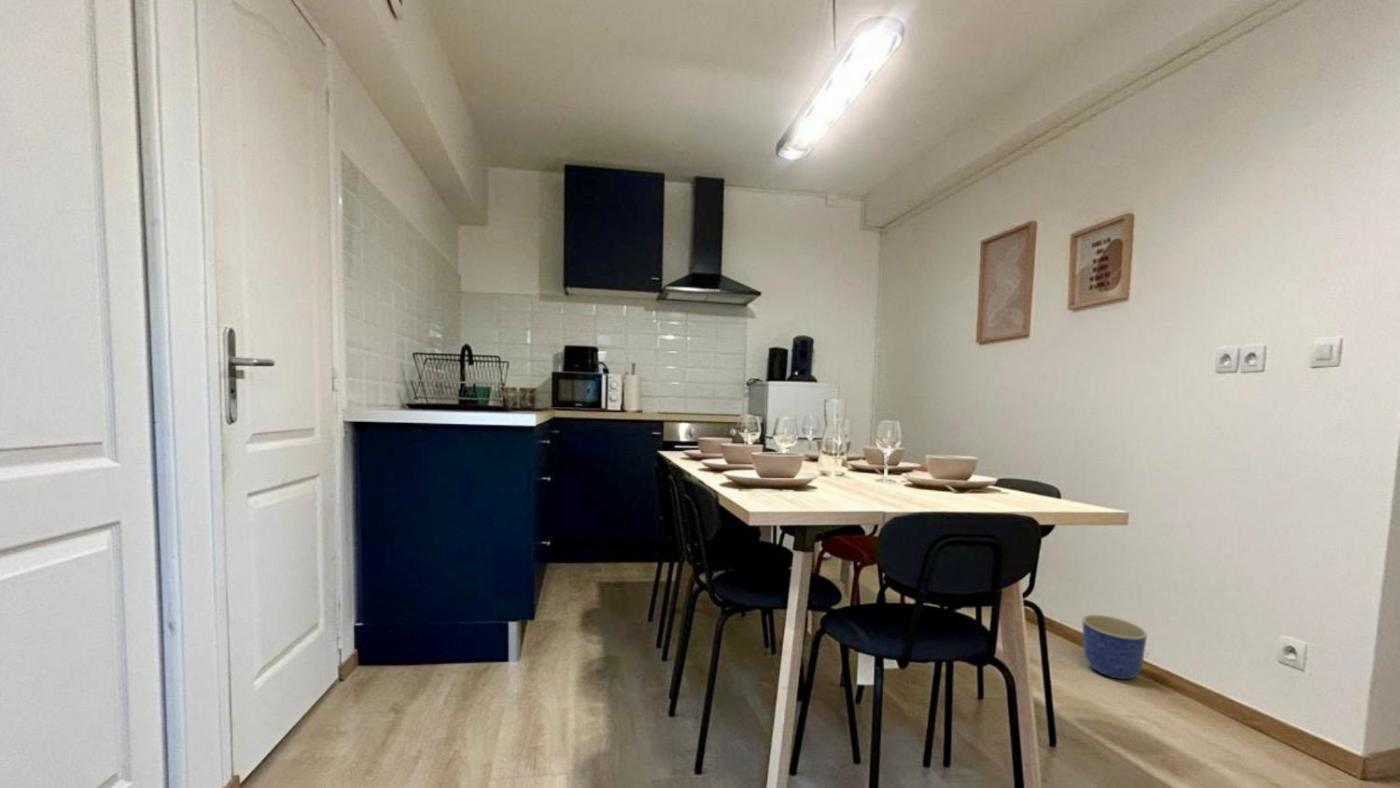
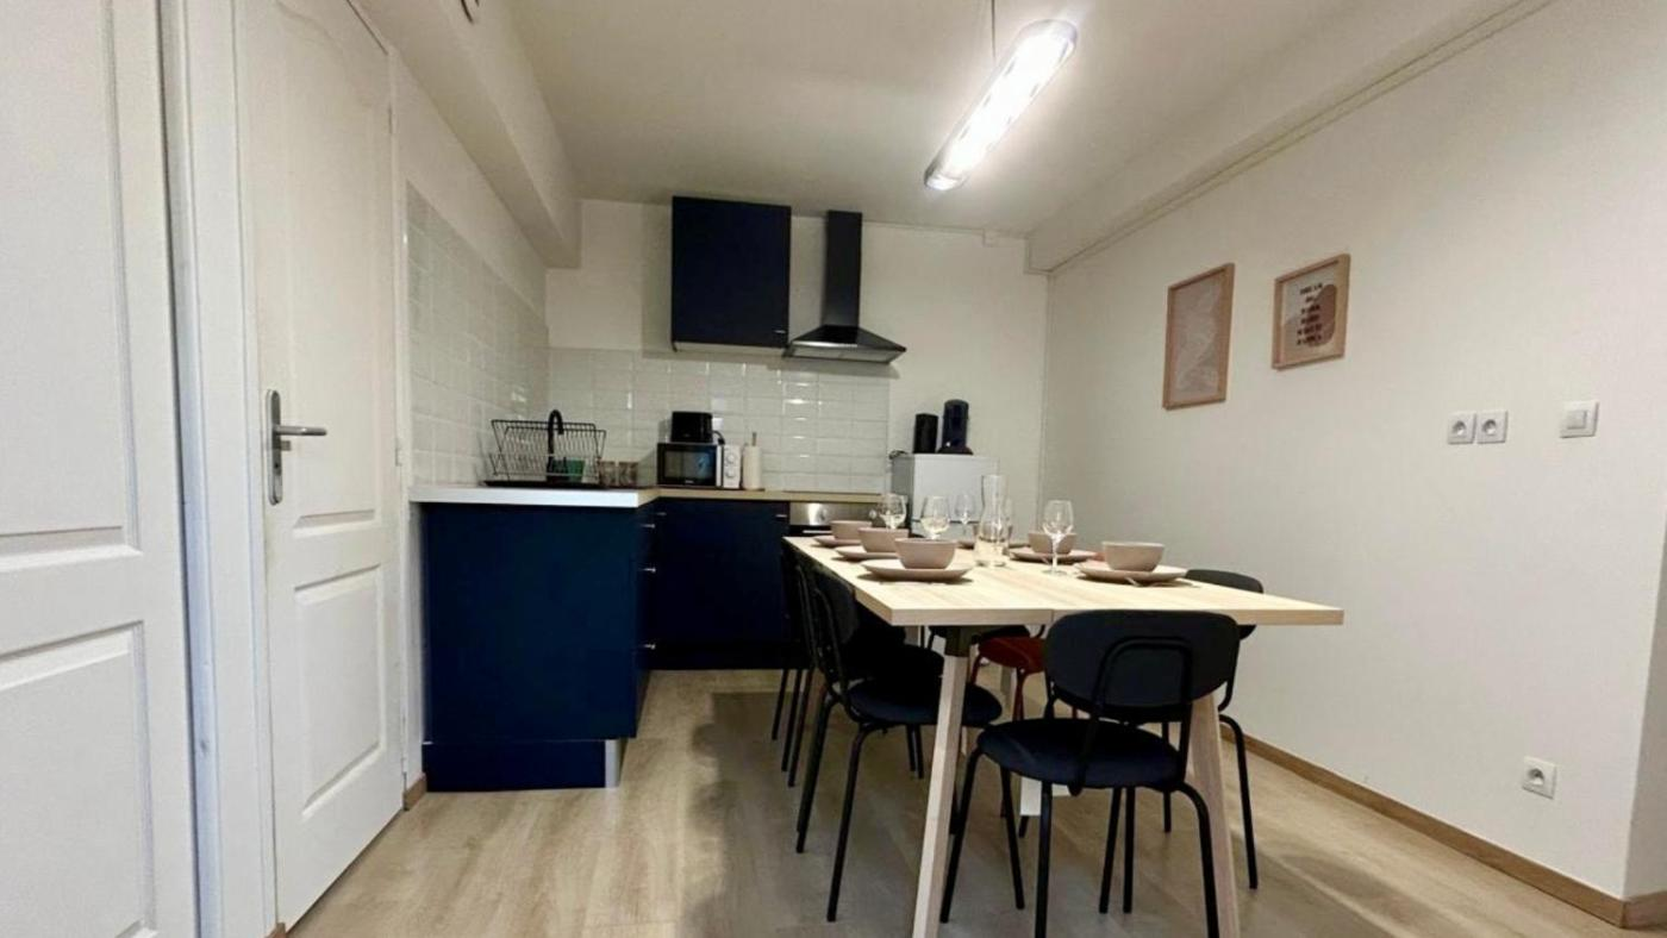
- planter (1112, 648)
